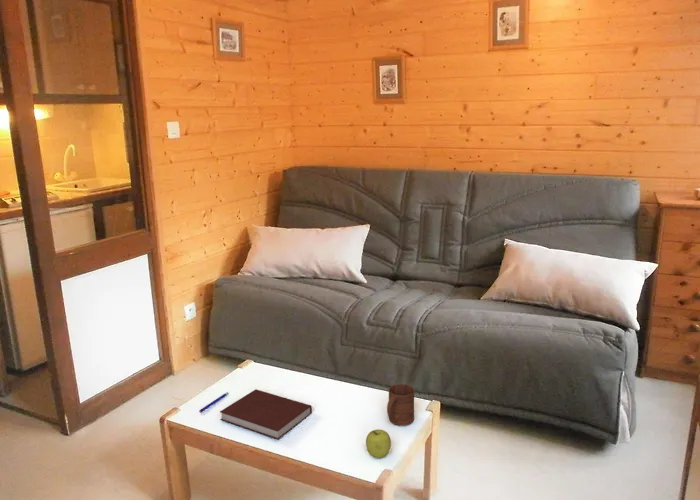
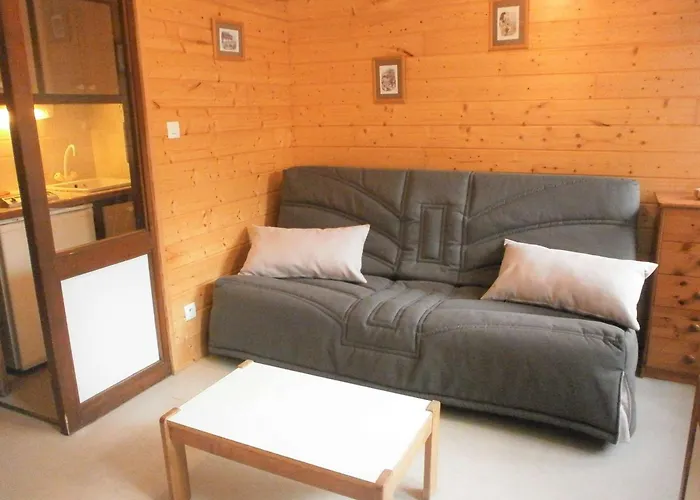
- fruit (378, 442)
- pen (214, 401)
- notebook (266, 412)
- cup (400, 406)
